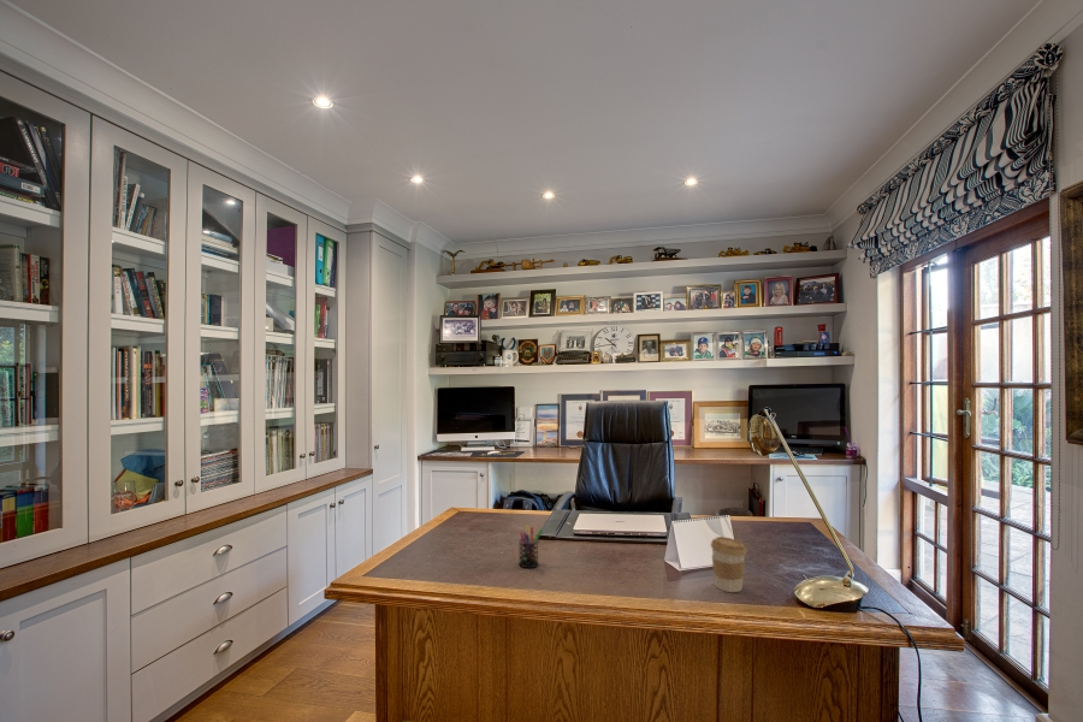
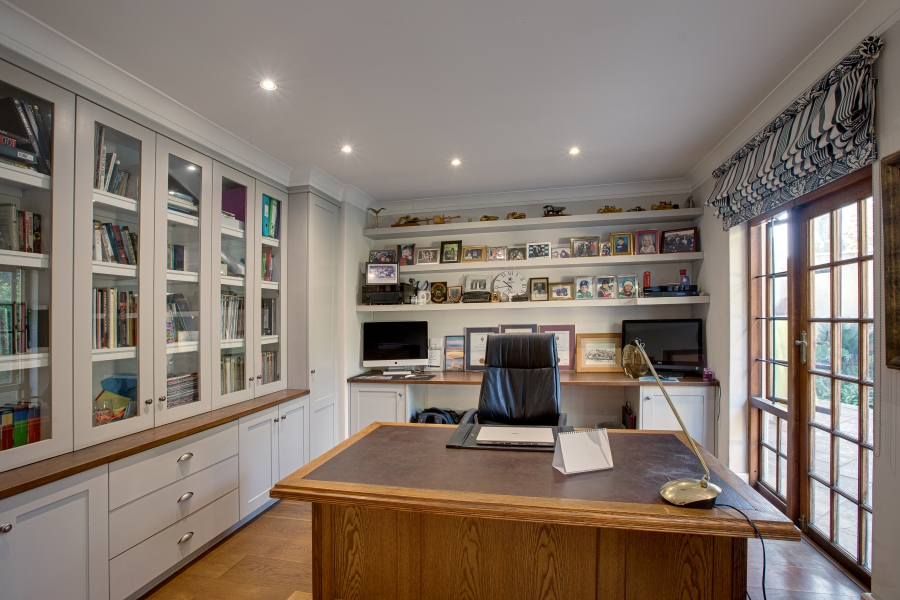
- coffee cup (728, 563)
- pen holder (531, 544)
